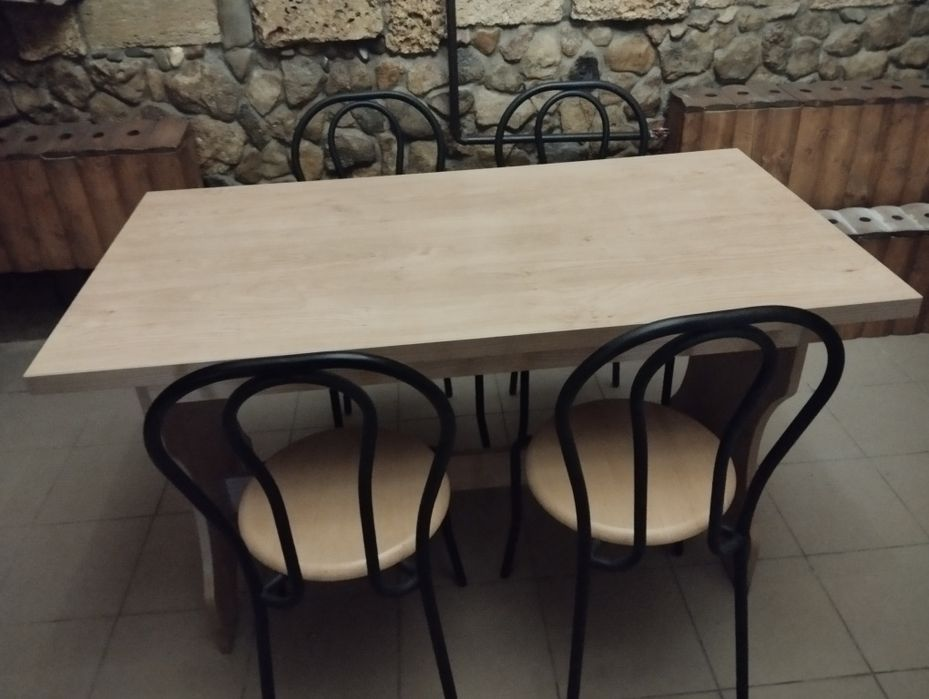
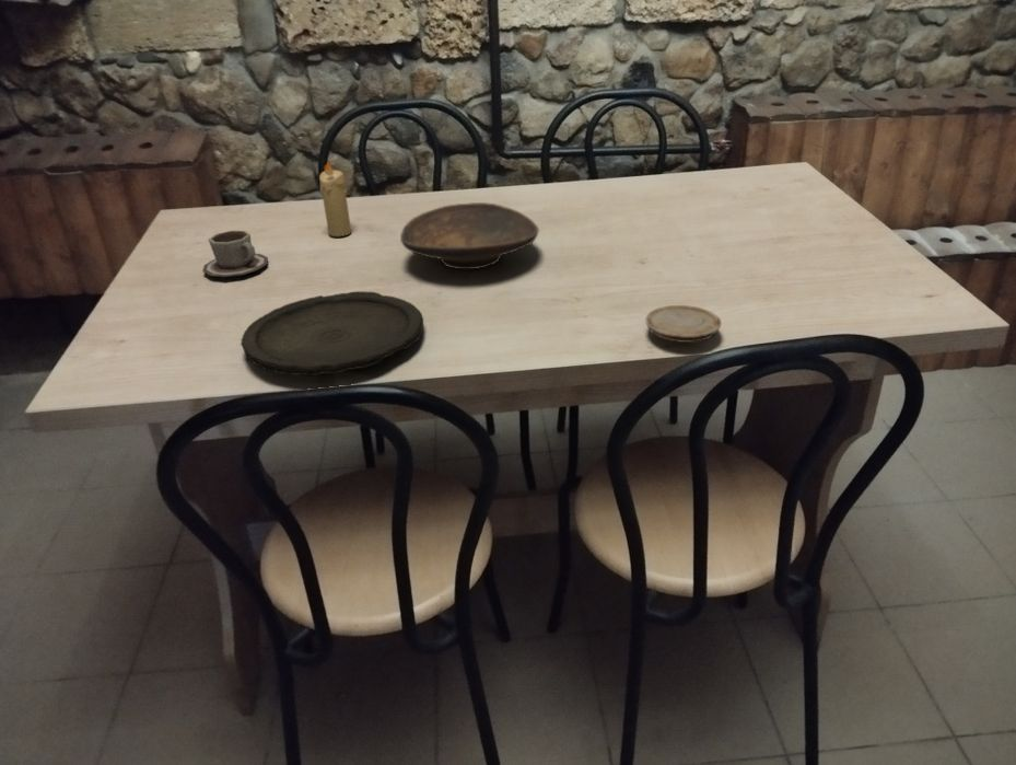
+ candle (335, 197)
+ wood slice (682, 326)
+ cup (233, 252)
+ plate (334, 332)
+ decorative bowl (470, 241)
